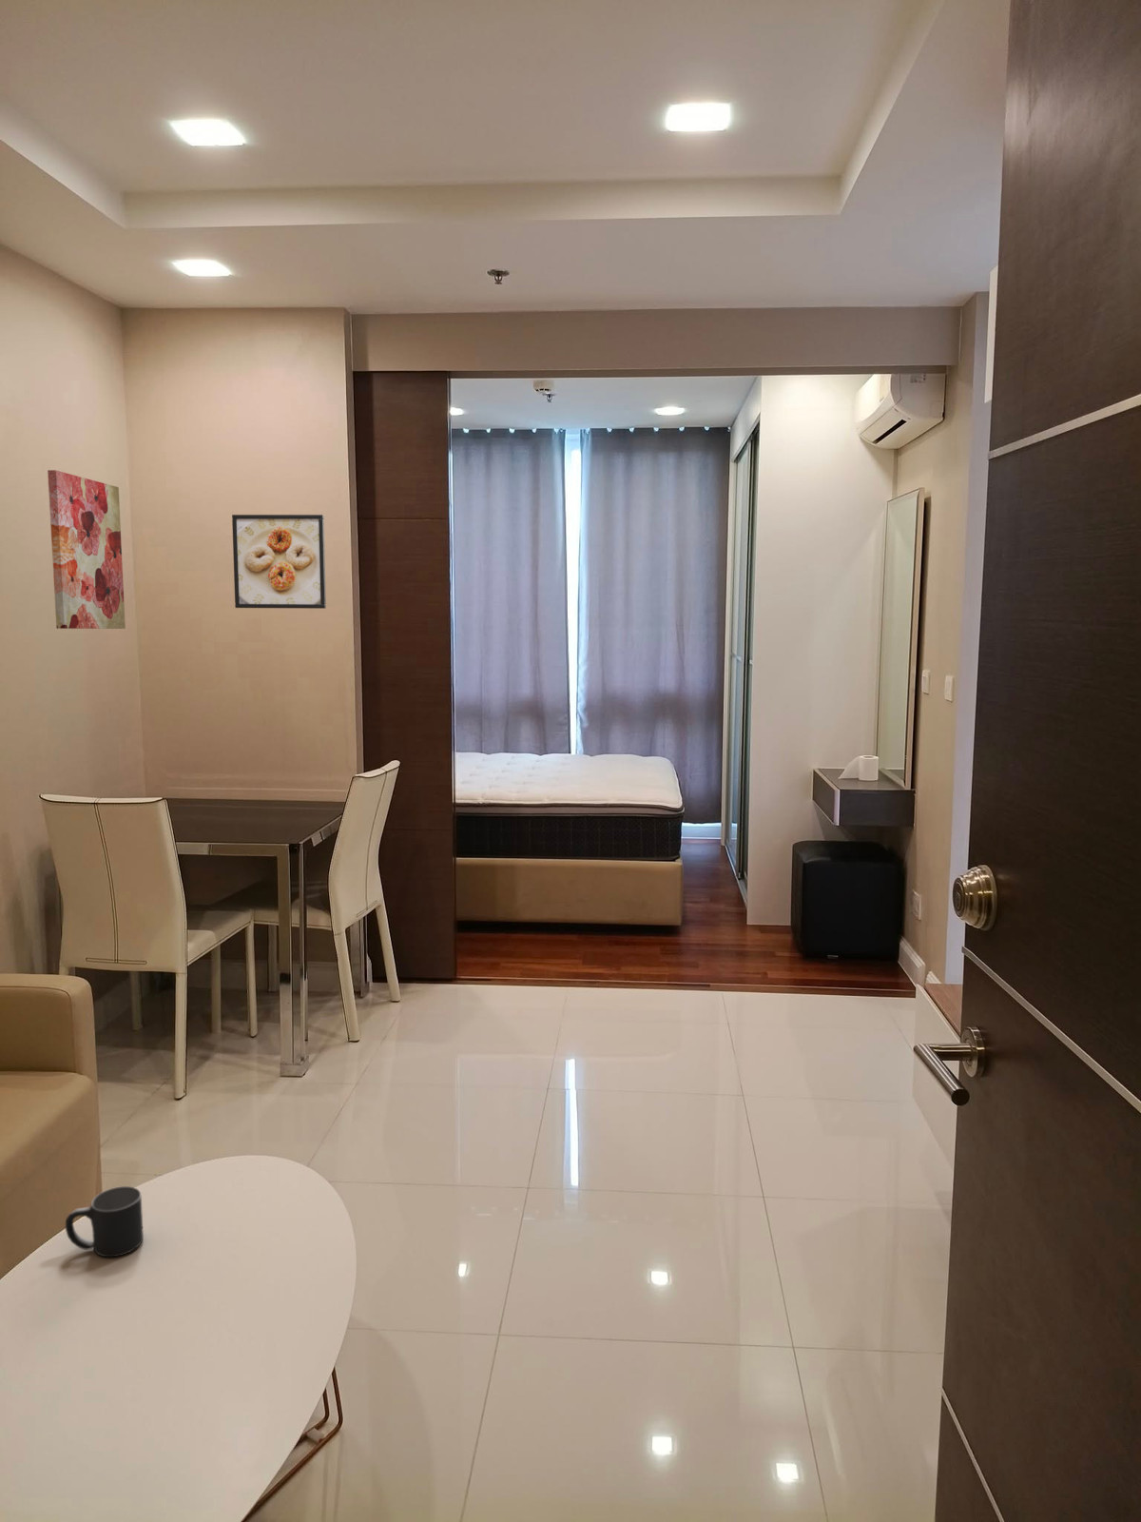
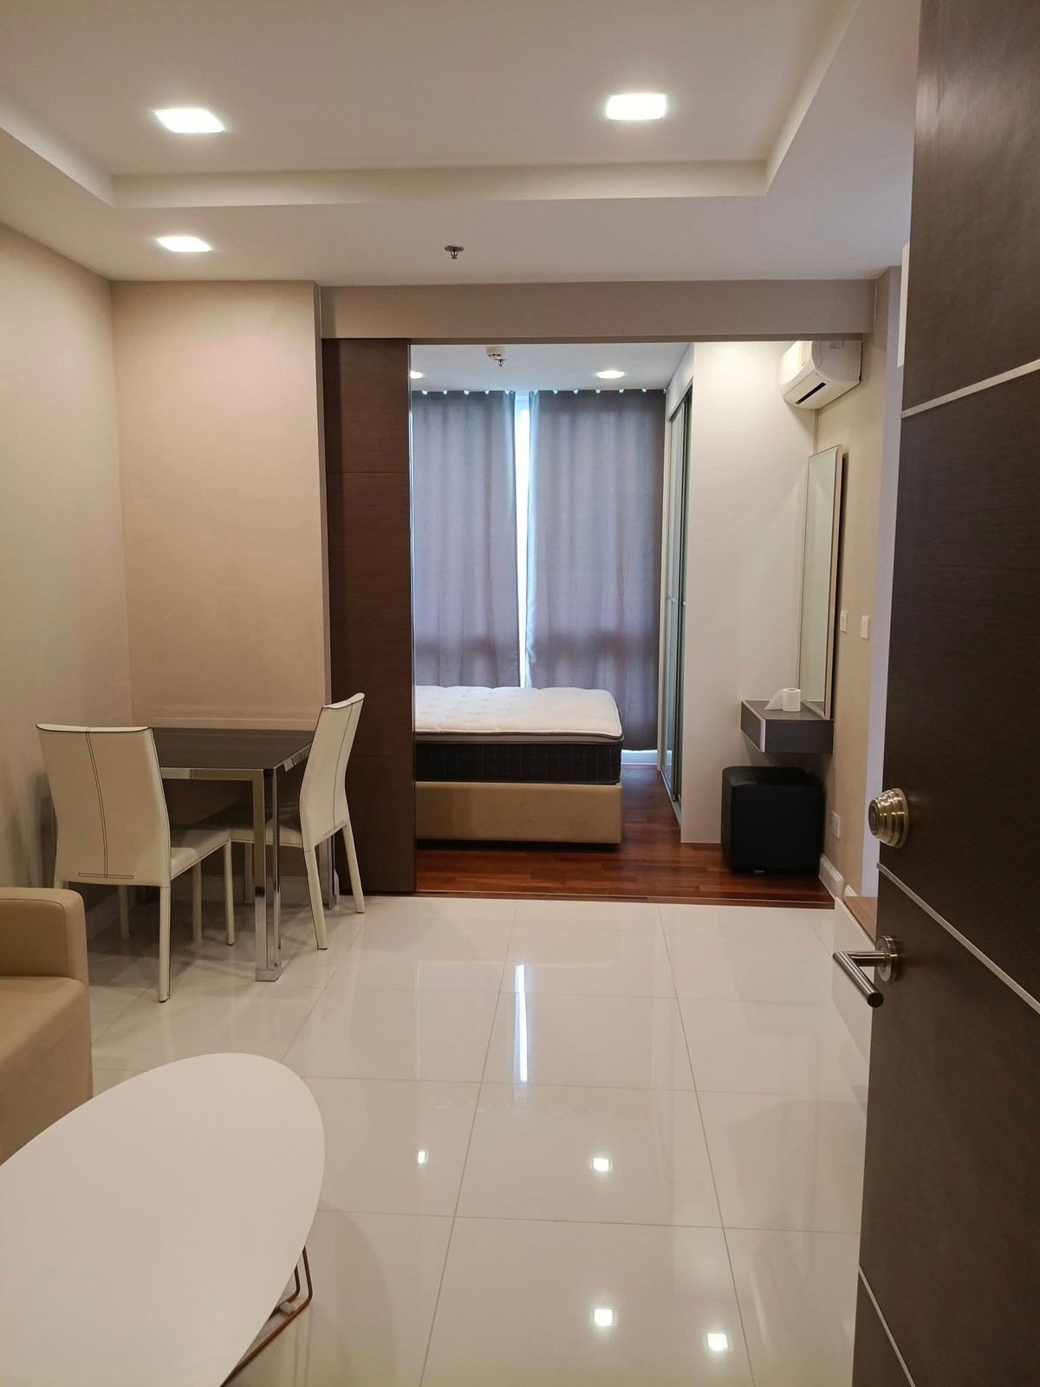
- wall art (89, 554)
- mug (104, 1222)
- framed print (278, 561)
